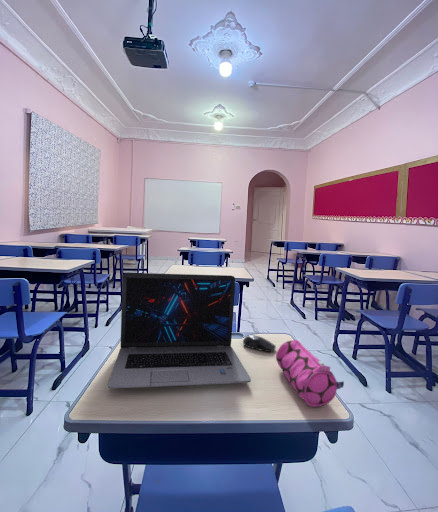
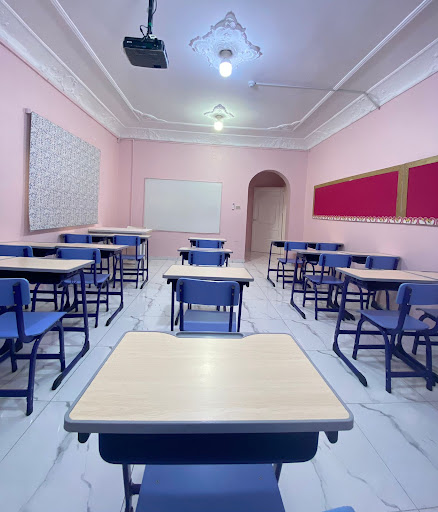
- computer mouse (259, 342)
- pencil case (304, 367)
- laptop (181, 325)
